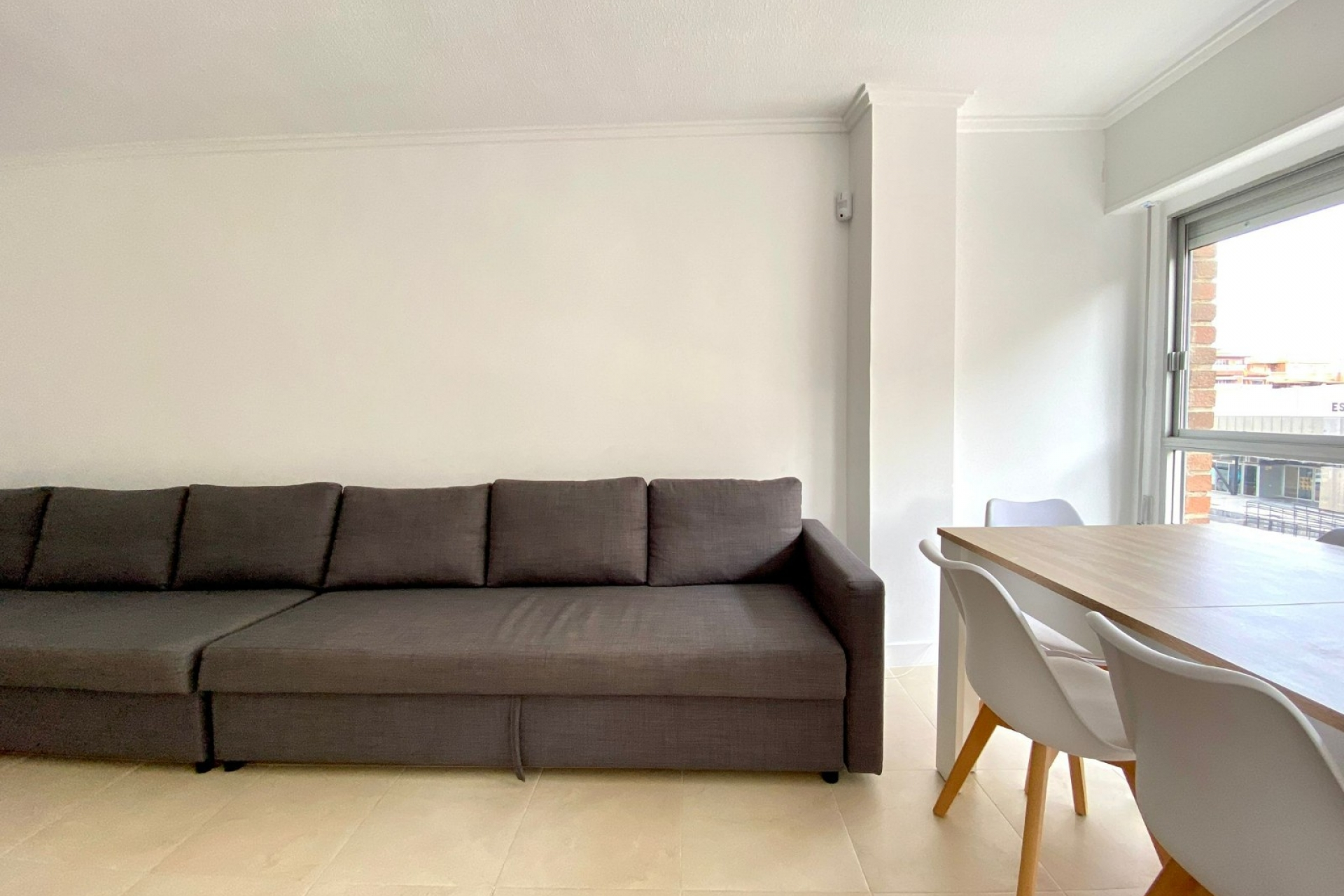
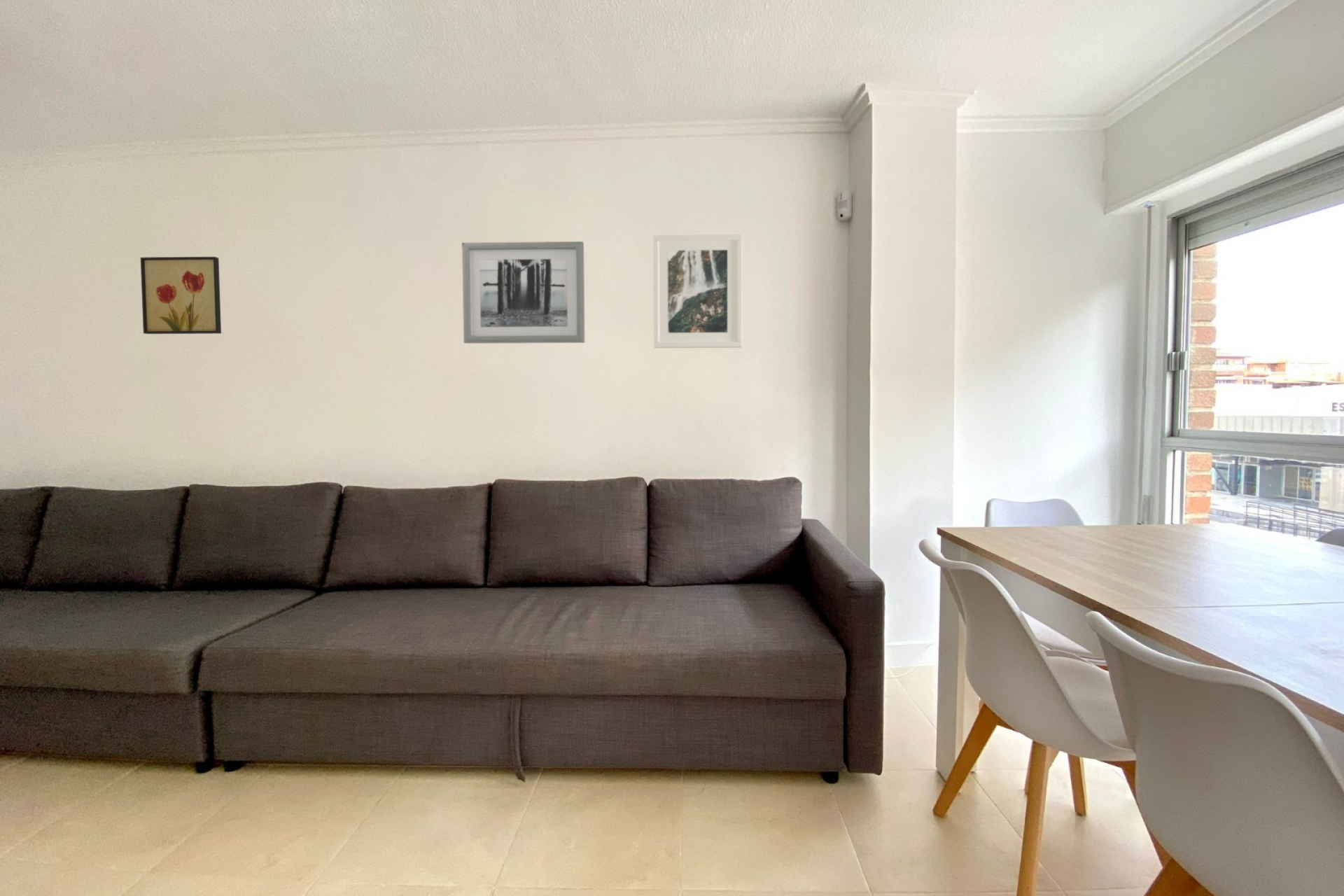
+ wall art (182, 295)
+ wall art (524, 293)
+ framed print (697, 291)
